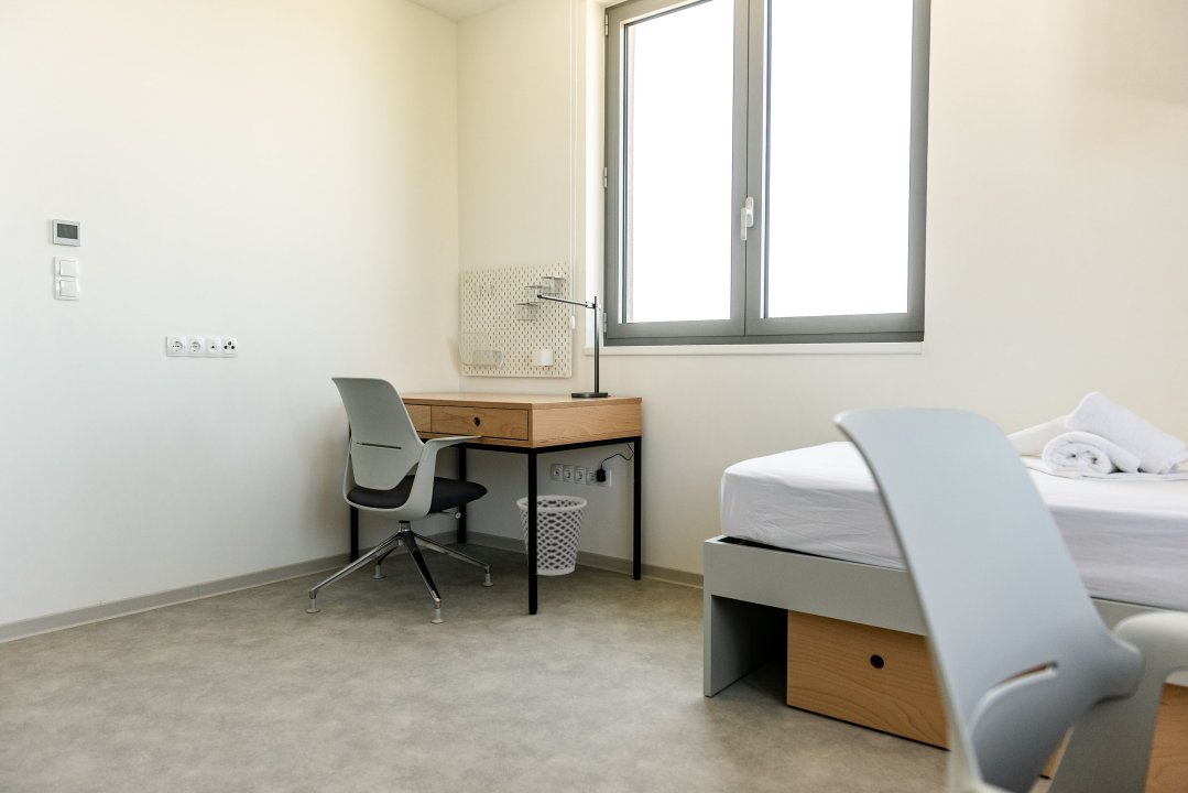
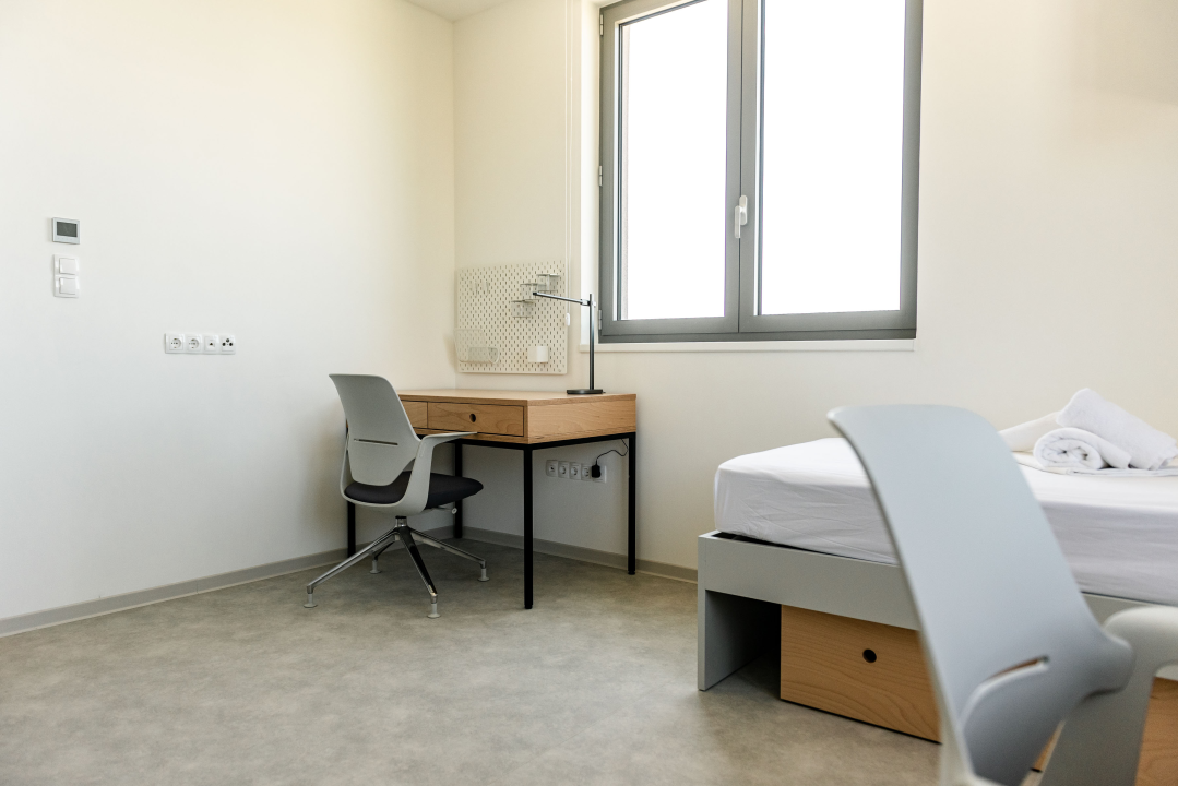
- wastebasket (552, 535)
